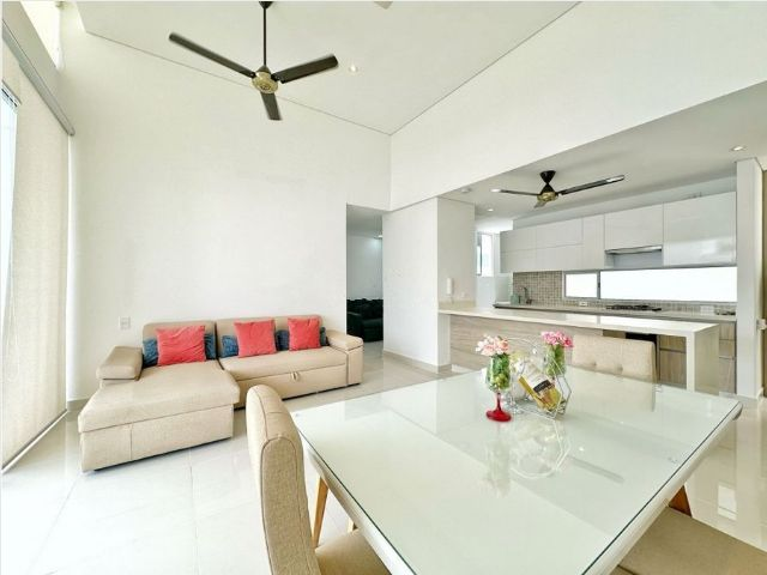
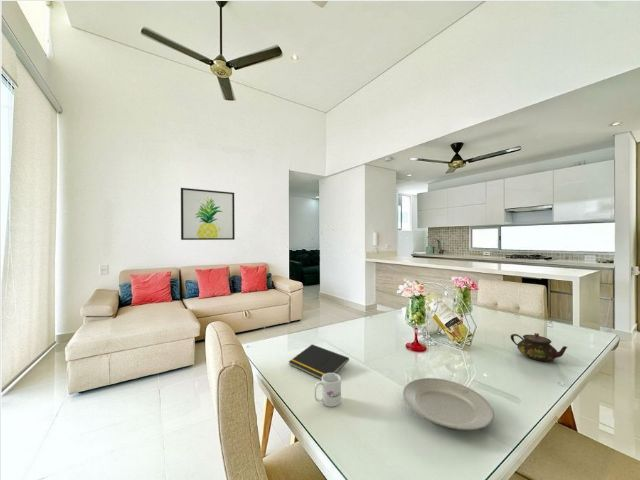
+ mug (327, 389)
+ notepad (318, 361)
+ wall art (208, 215)
+ teapot (537, 345)
+ plate (445, 404)
